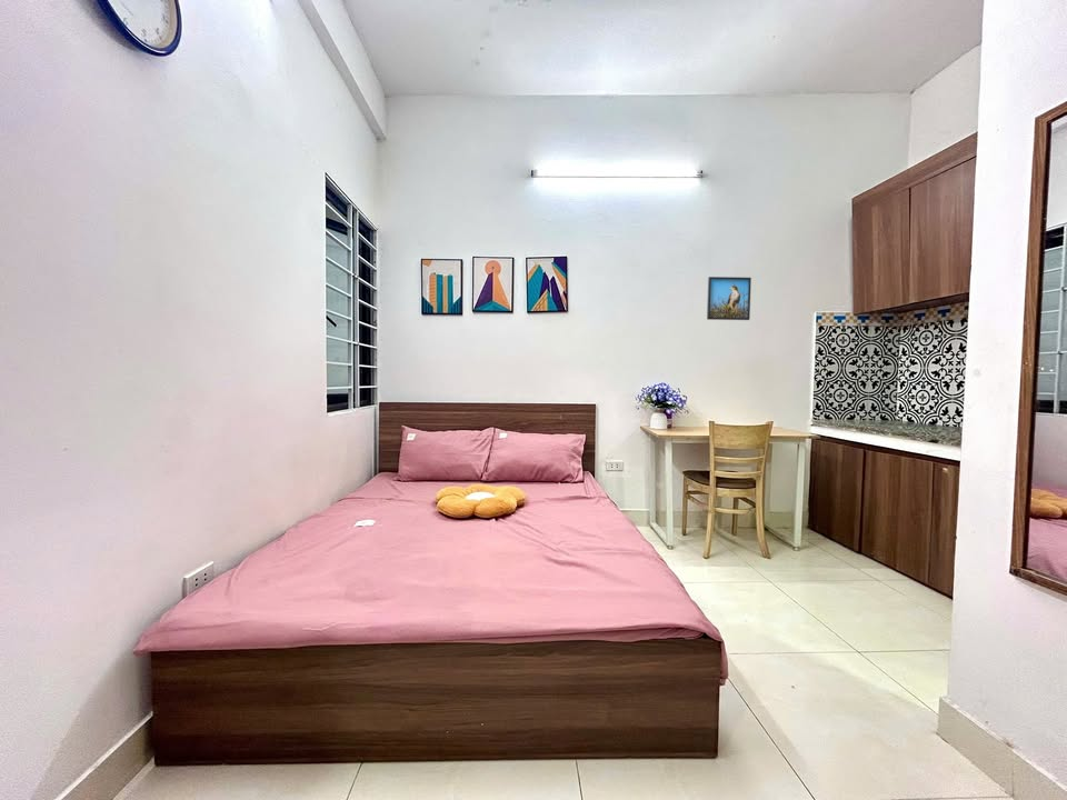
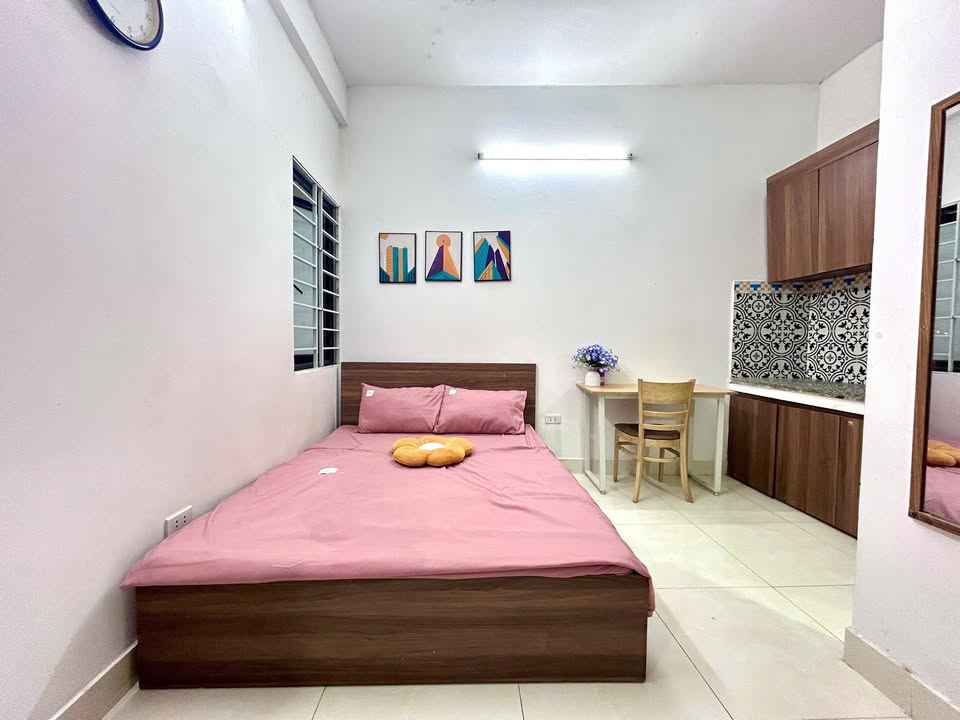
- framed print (728, 298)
